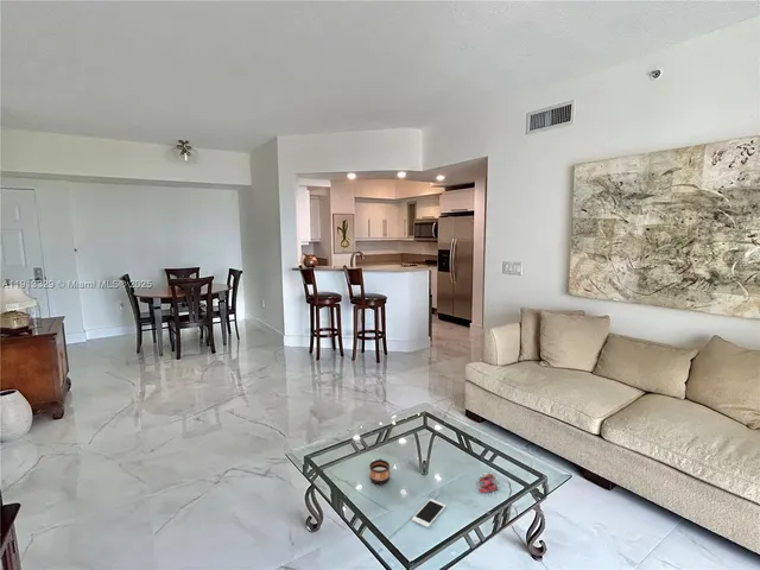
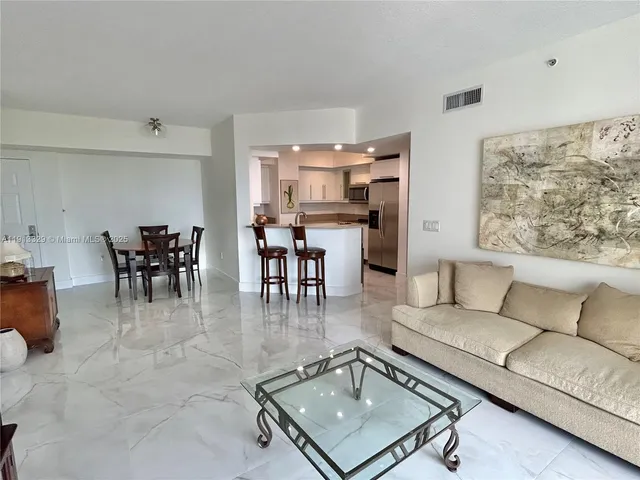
- dried flowers (488, 482)
- cup (380, 471)
- cell phone (429, 512)
